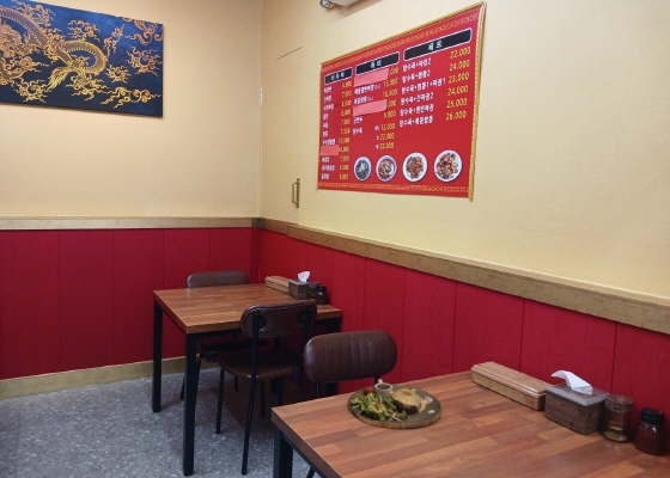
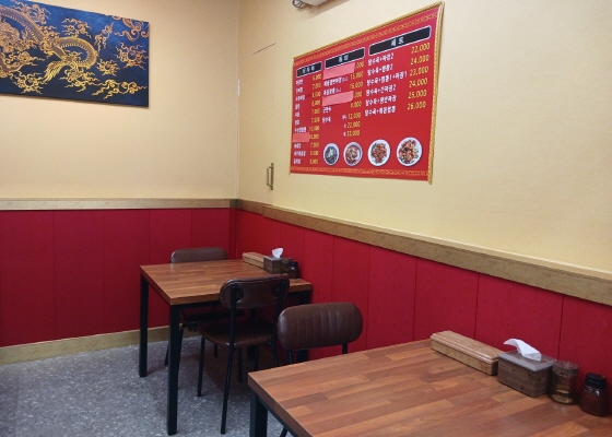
- dinner plate (394, 397)
